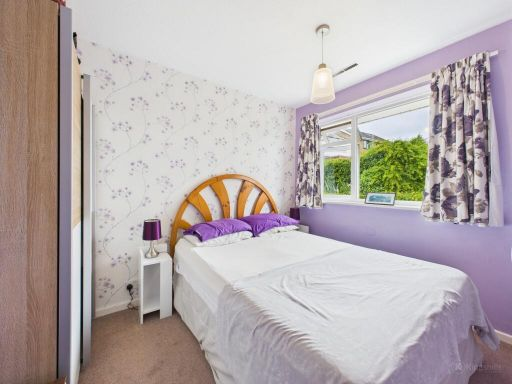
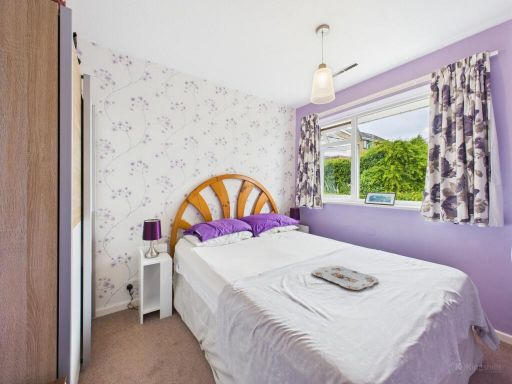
+ serving tray (343, 276)
